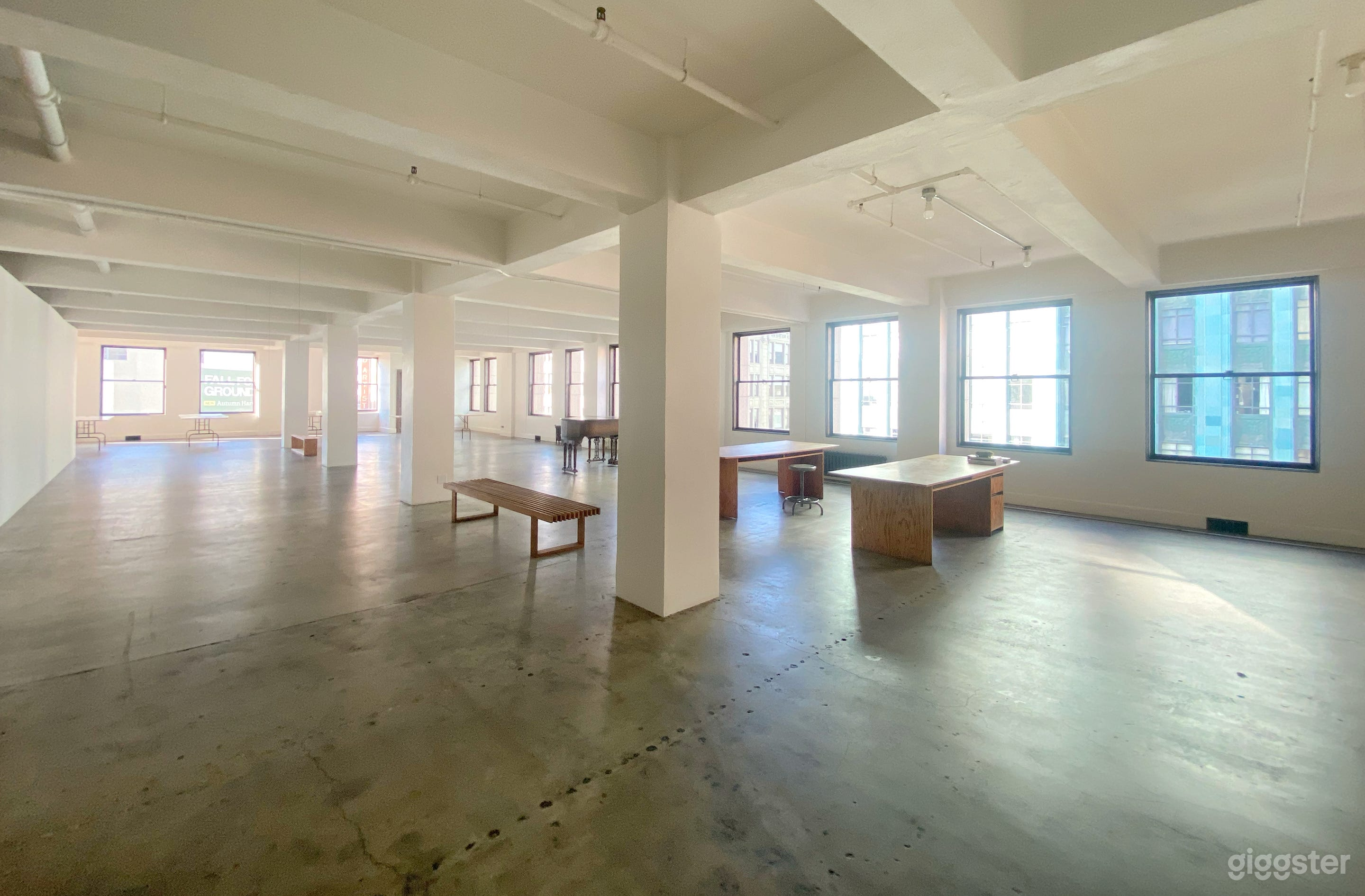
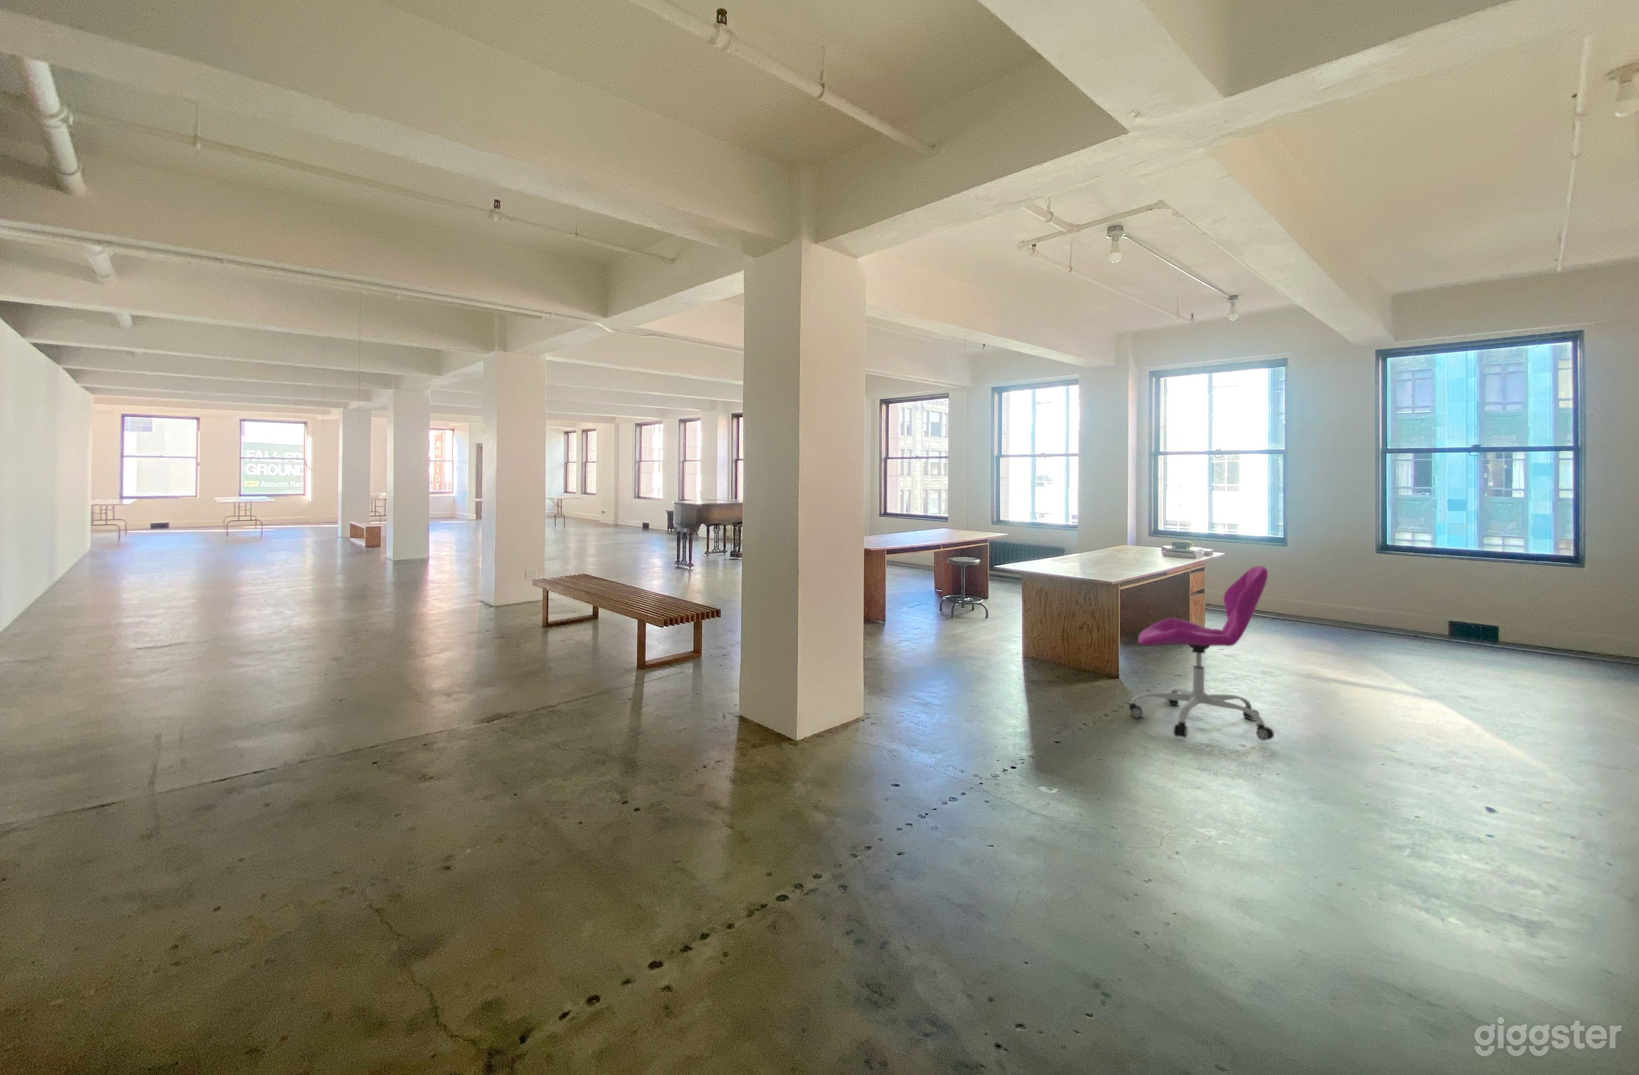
+ office chair (1196, 643)
